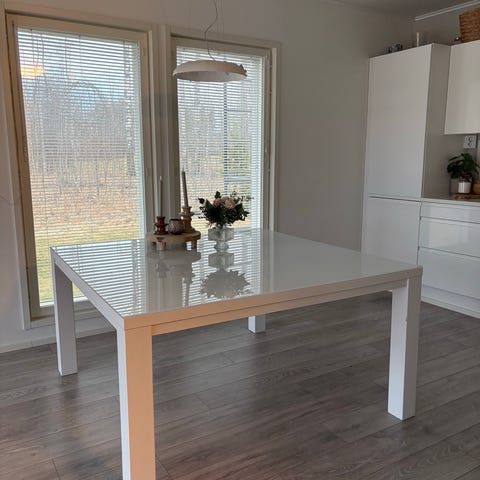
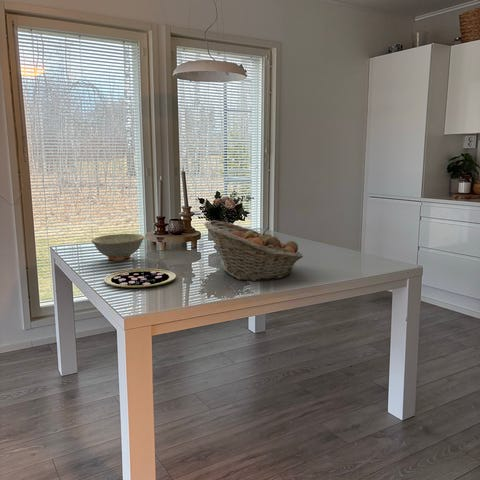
+ fruit basket (252, 247)
+ pizza (140, 278)
+ dish (118, 247)
